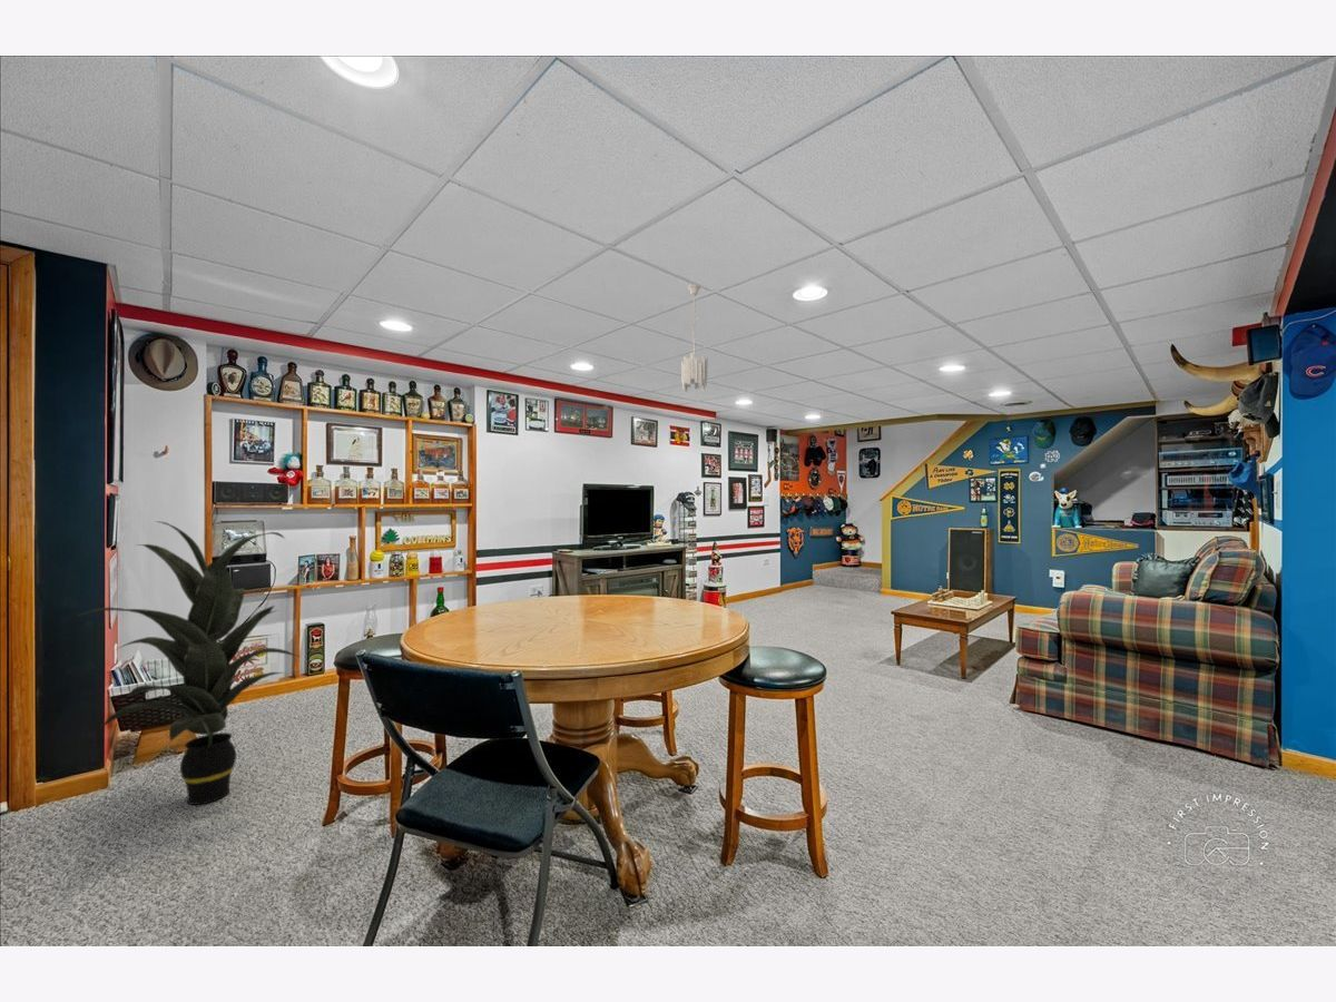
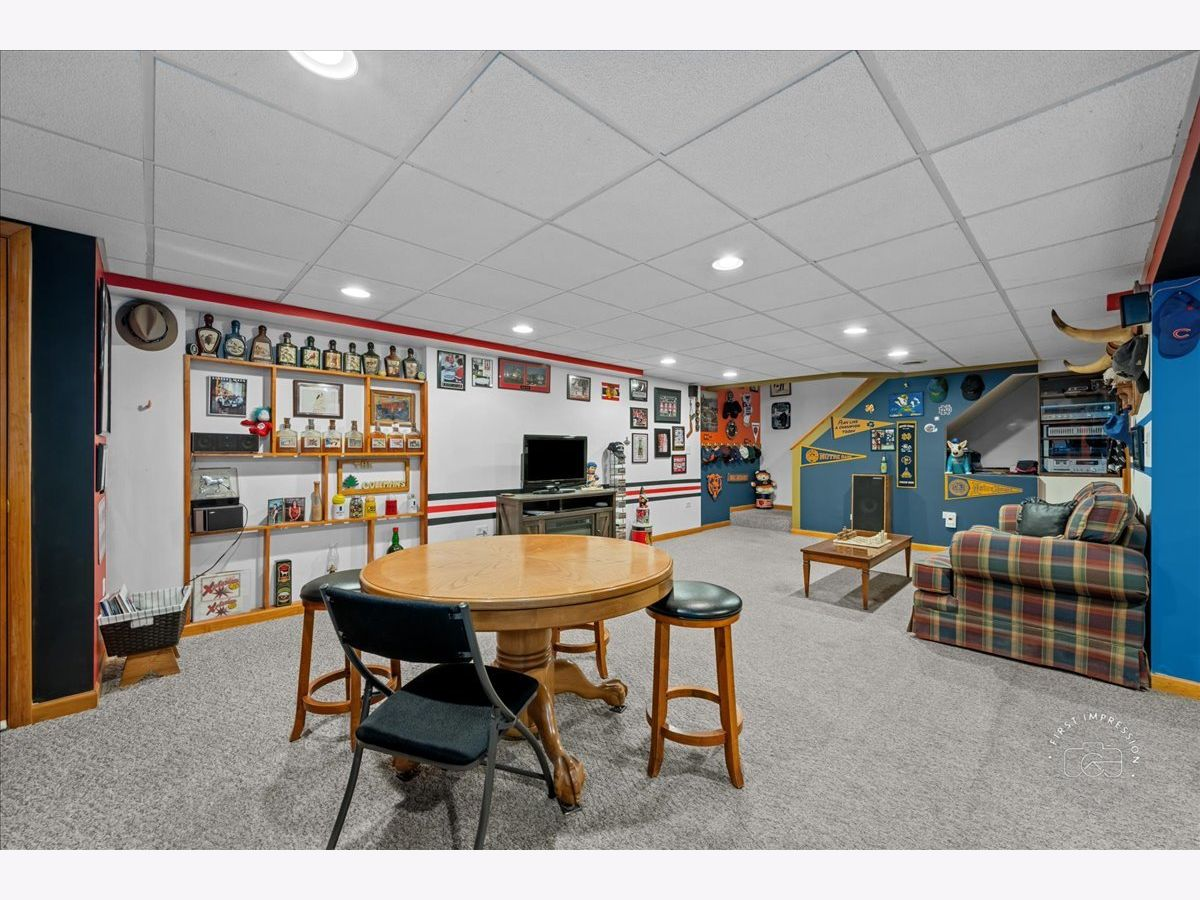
- pendant light (694, 338)
- indoor plant (195, 658)
